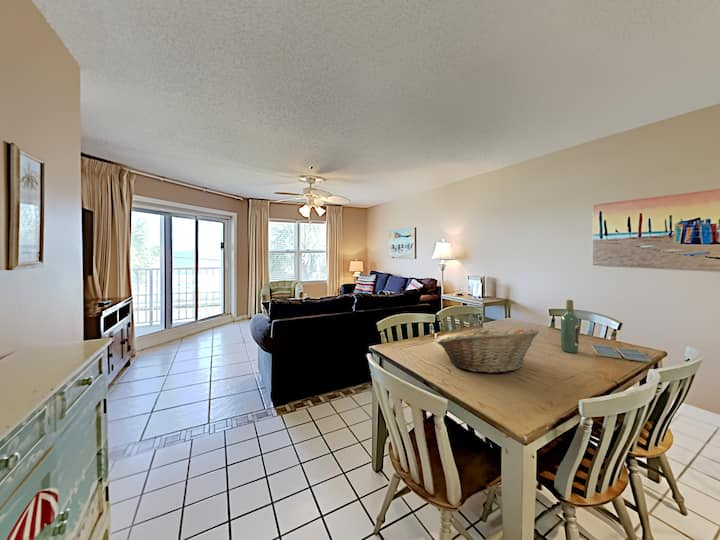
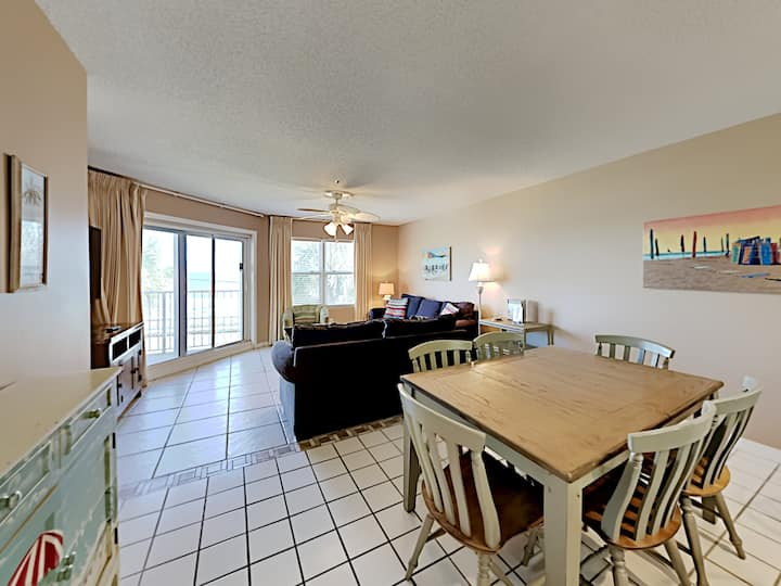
- fruit basket (487, 344)
- drink coaster (619, 352)
- wine bottle (569, 325)
